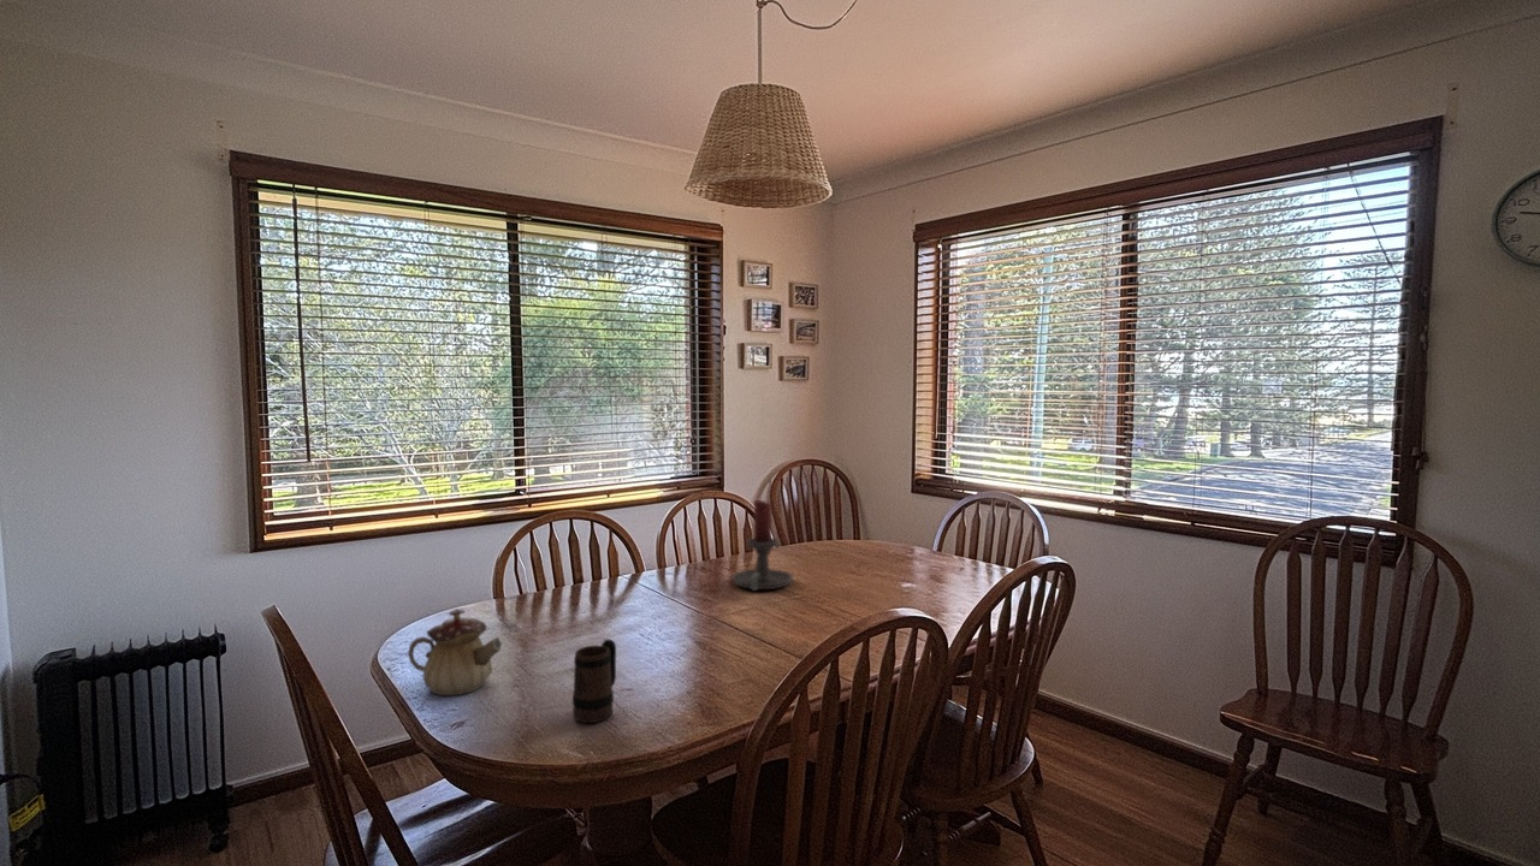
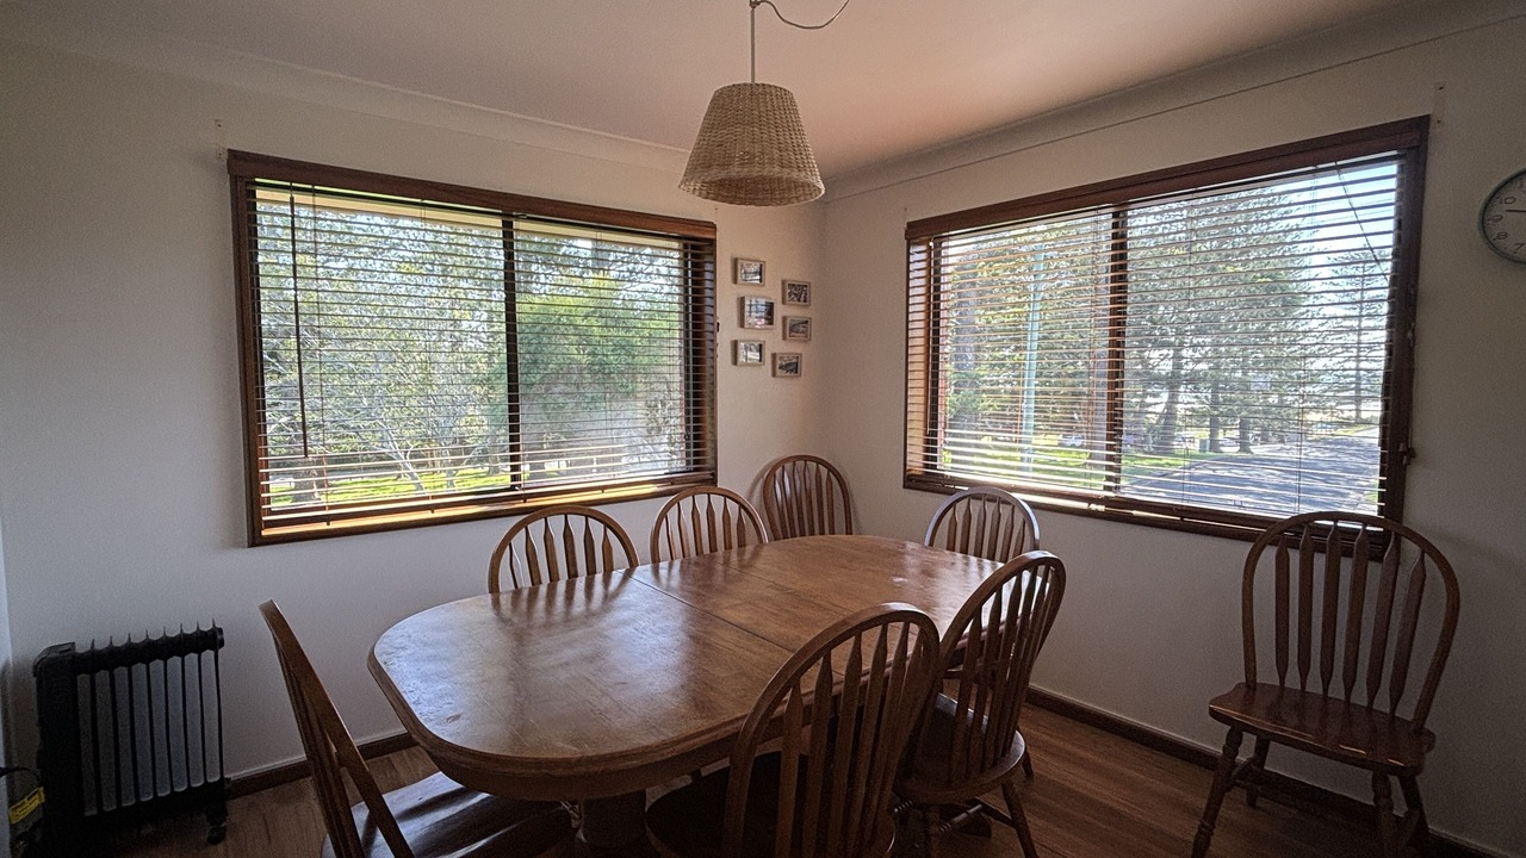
- teapot (452, 646)
- mug (598, 678)
- candle holder (760, 542)
